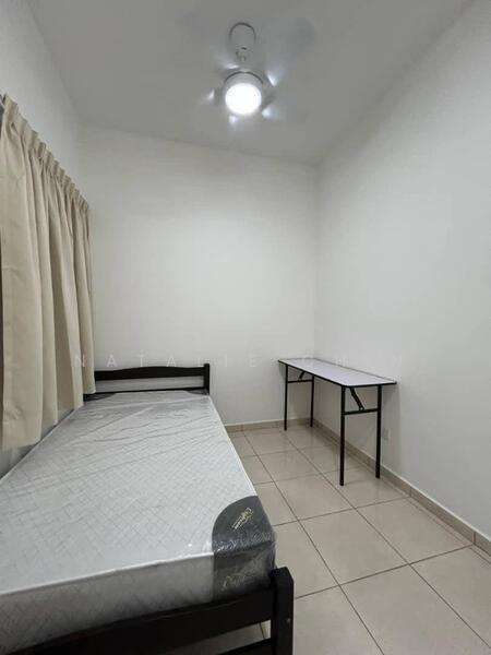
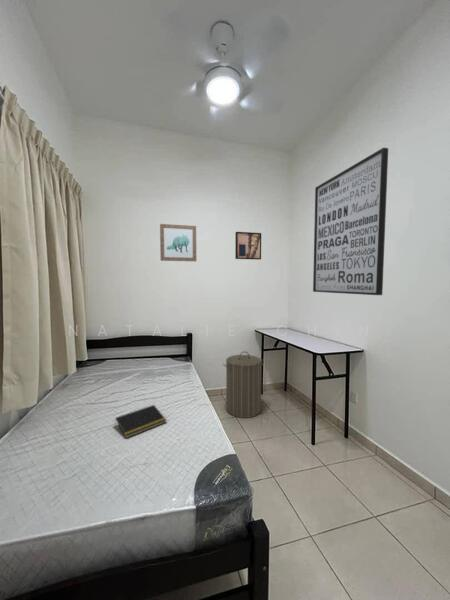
+ wall art (248, 245)
+ laundry hamper (243, 380)
+ wall art (343, 233)
+ wall art (178, 243)
+ notepad (141, 419)
